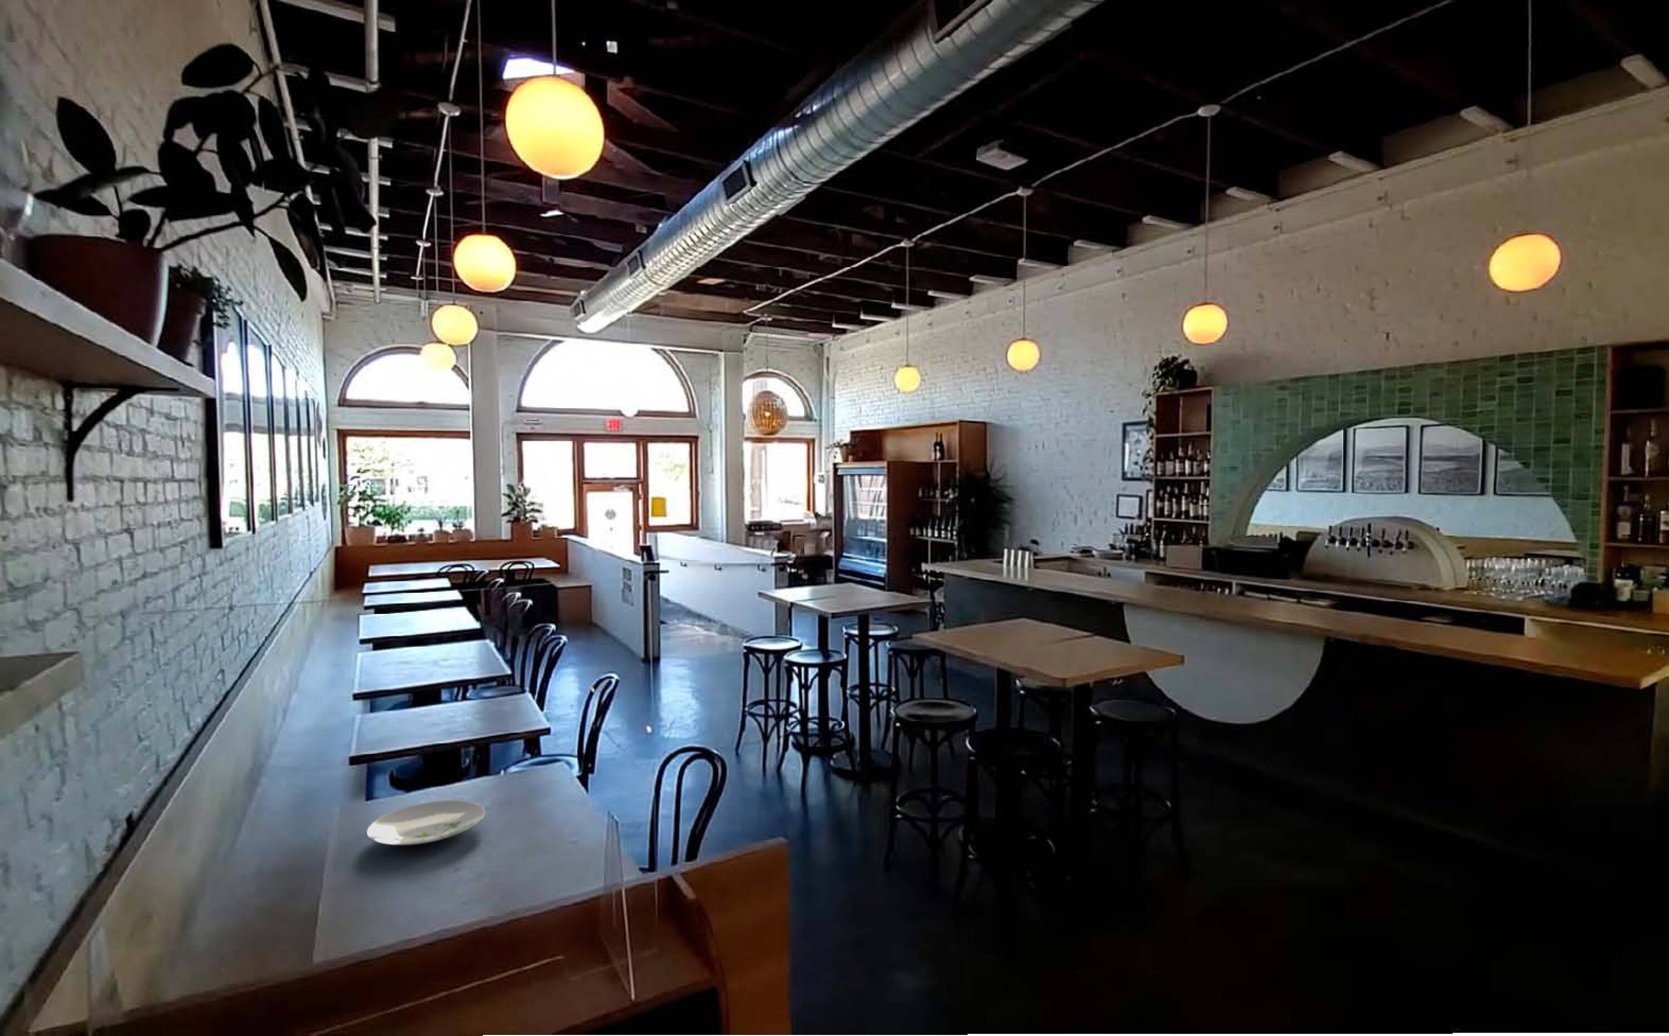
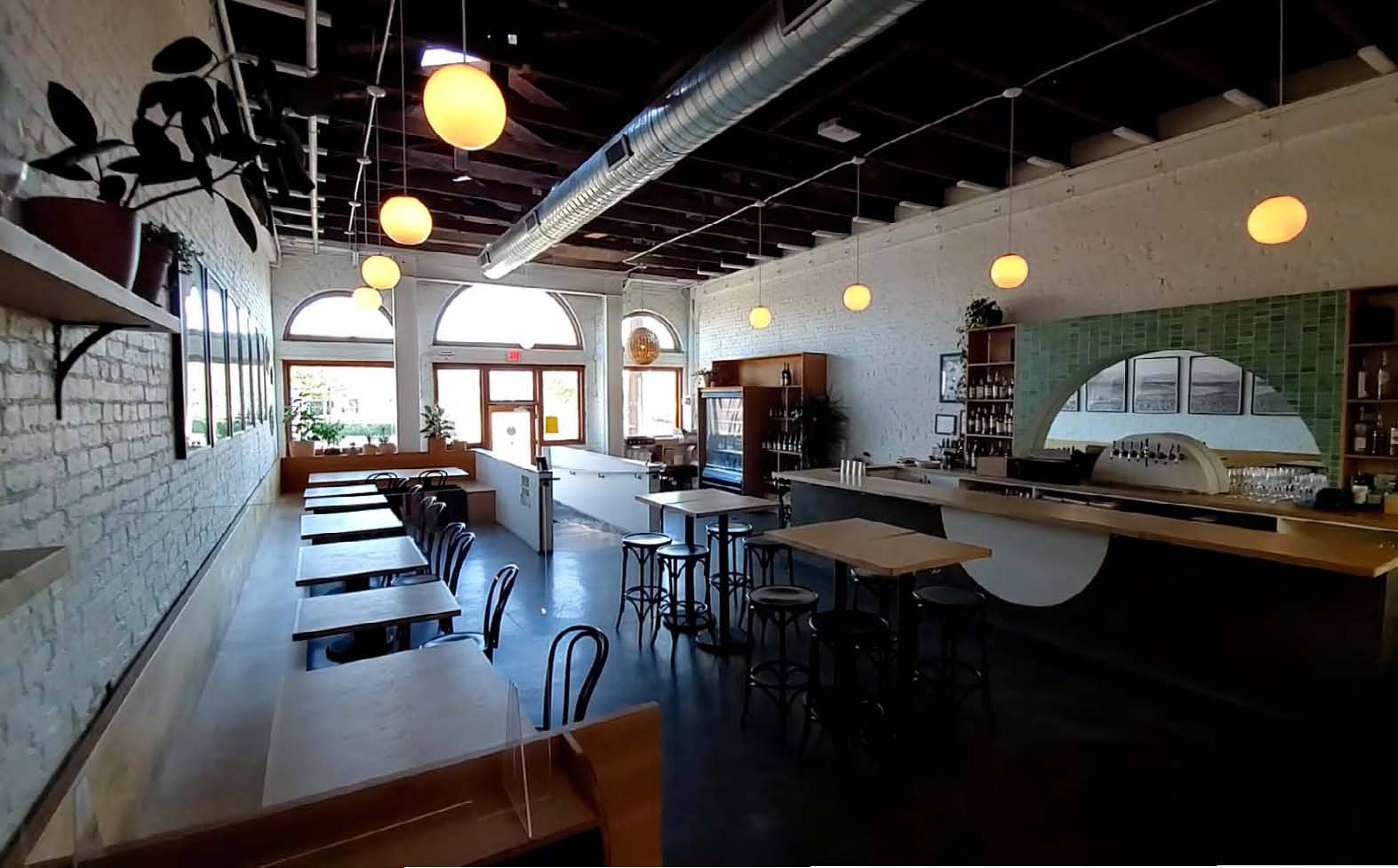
- plate (427, 827)
